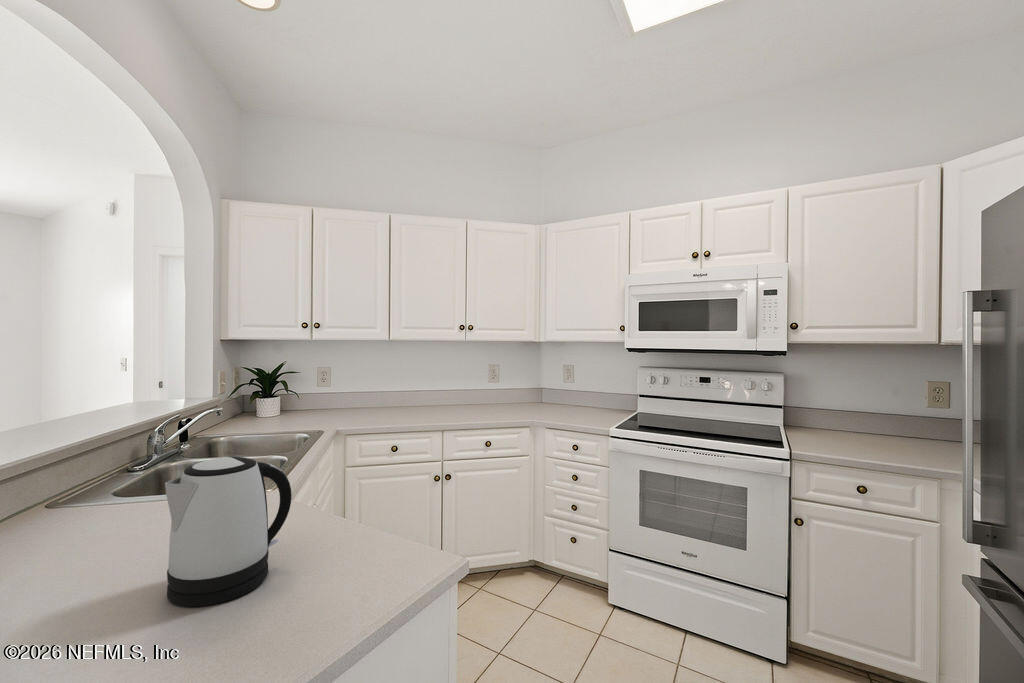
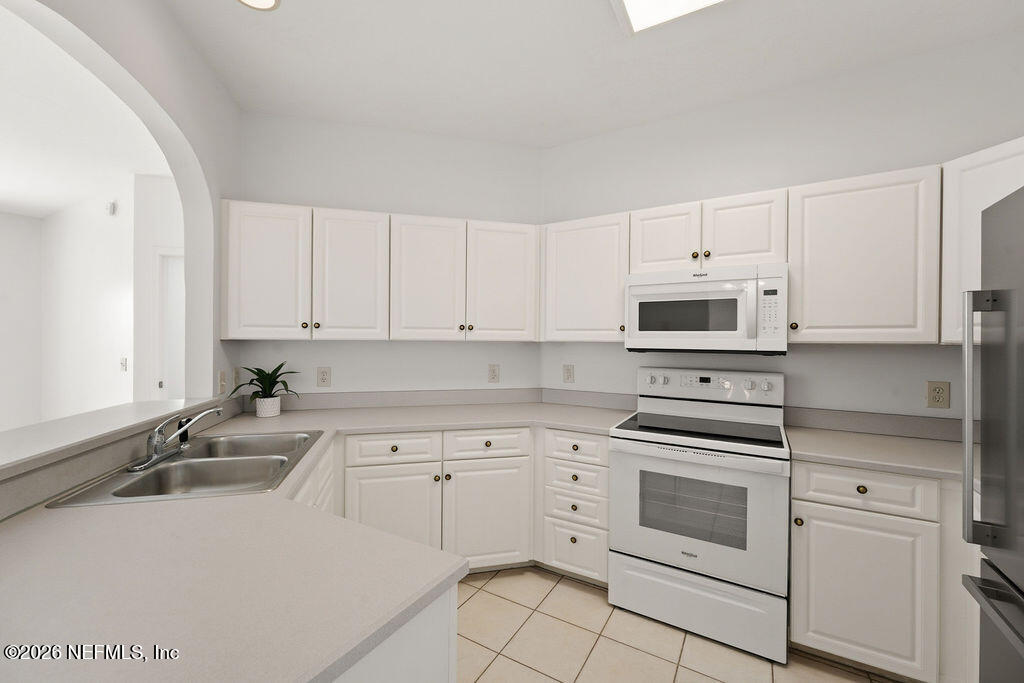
- kettle (234, 517)
